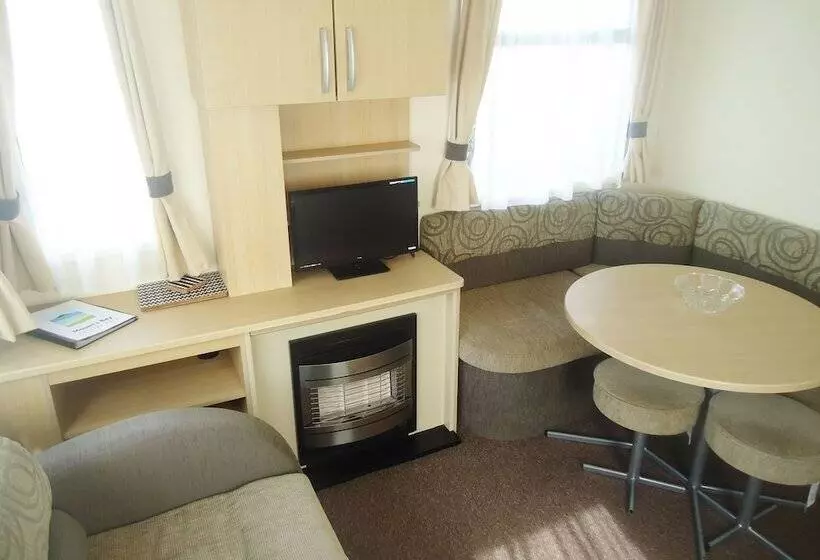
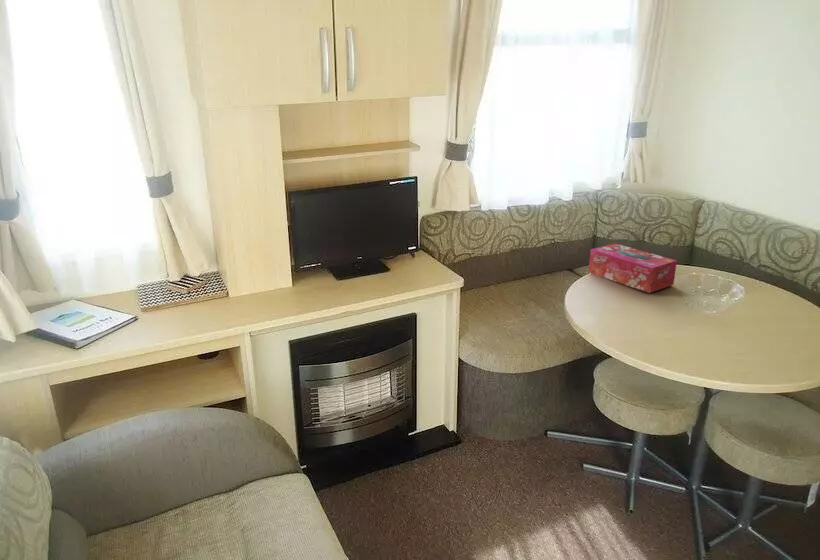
+ tissue box (631, 266)
